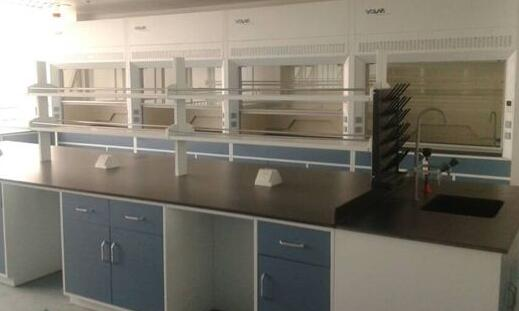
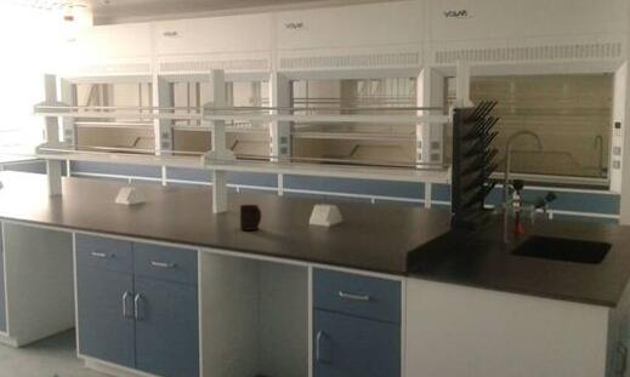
+ cup (251, 217)
